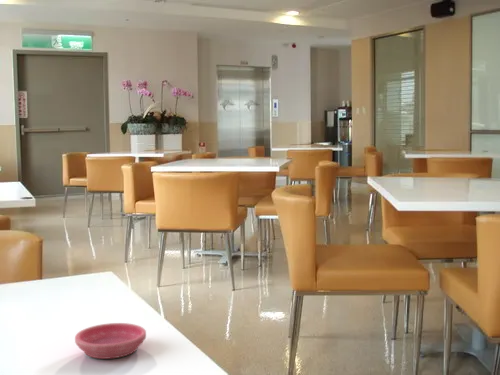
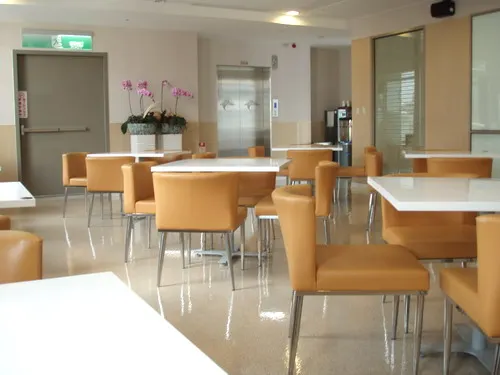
- saucer (111, 341)
